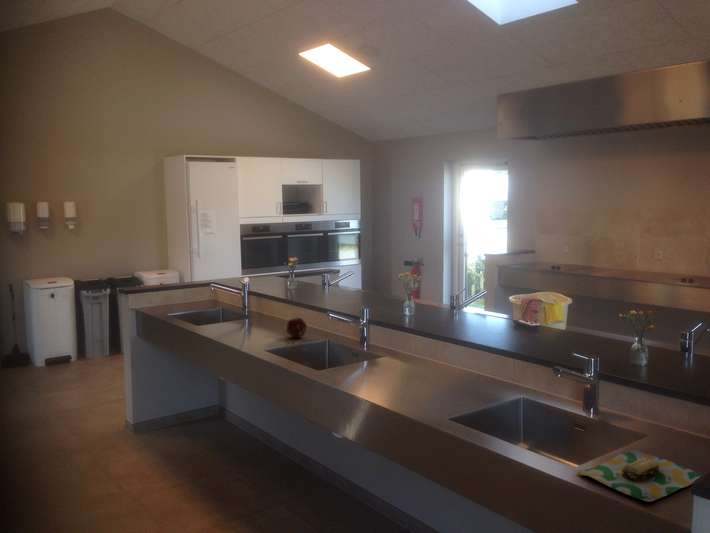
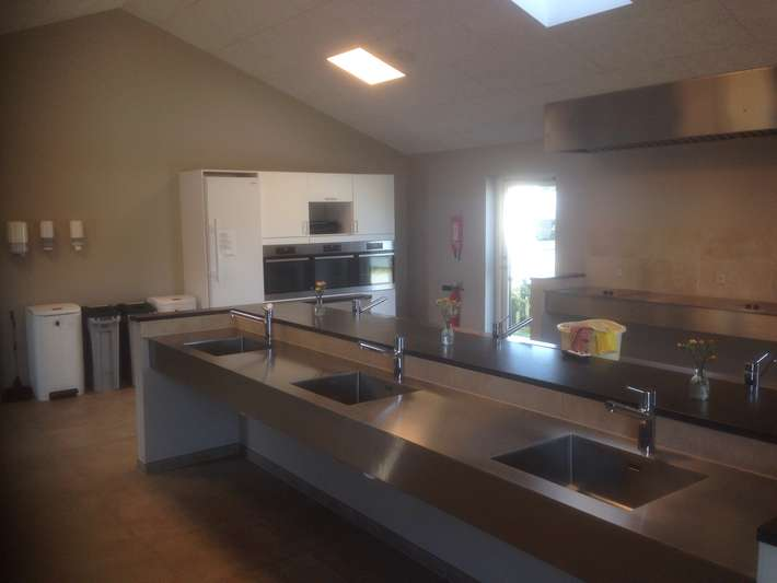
- fruit (296, 327)
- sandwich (640, 469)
